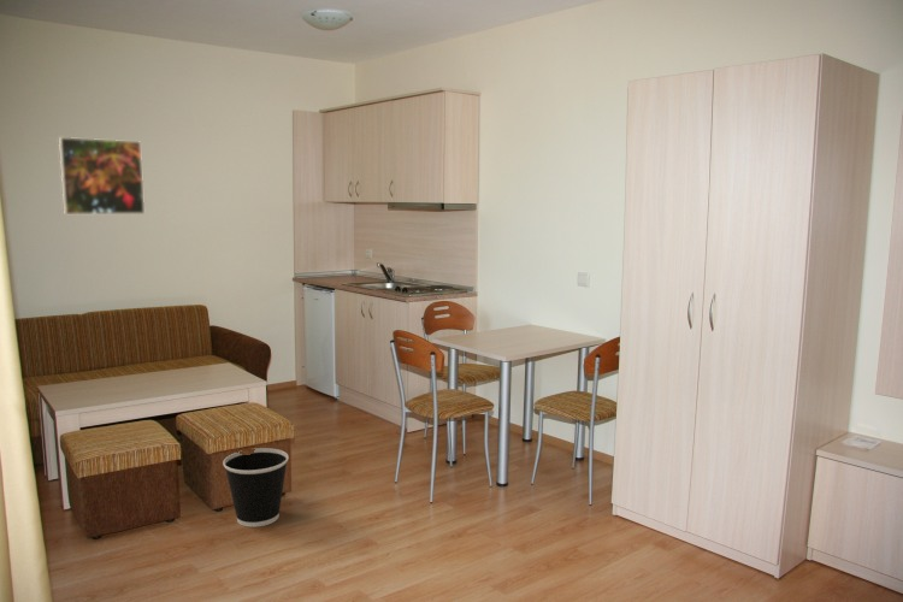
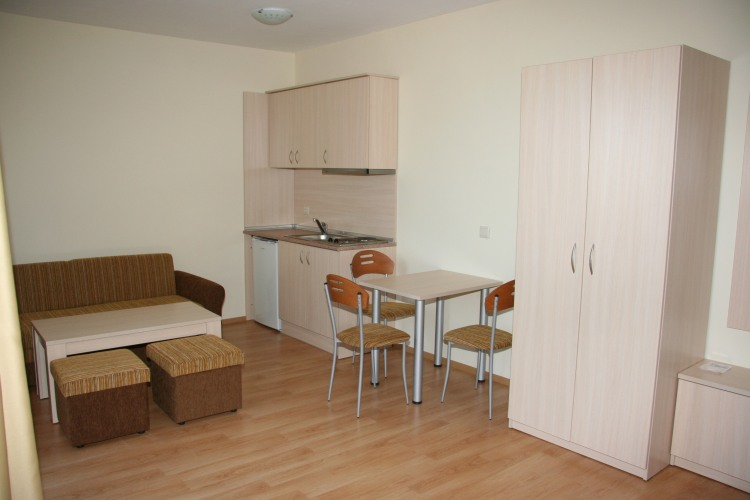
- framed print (102, 177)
- wastebasket (256, 488)
